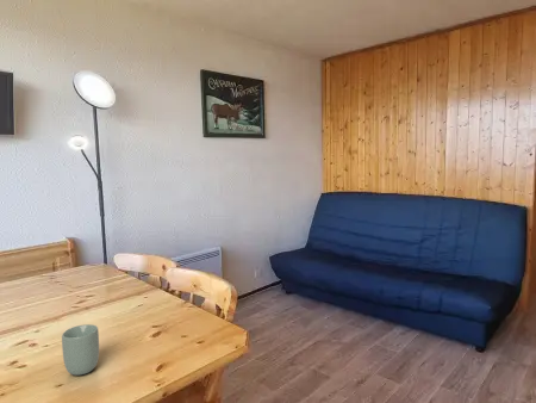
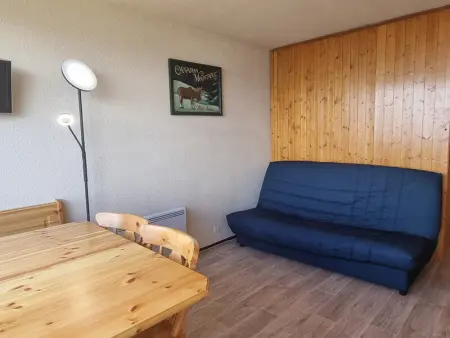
- cup (81, 351)
